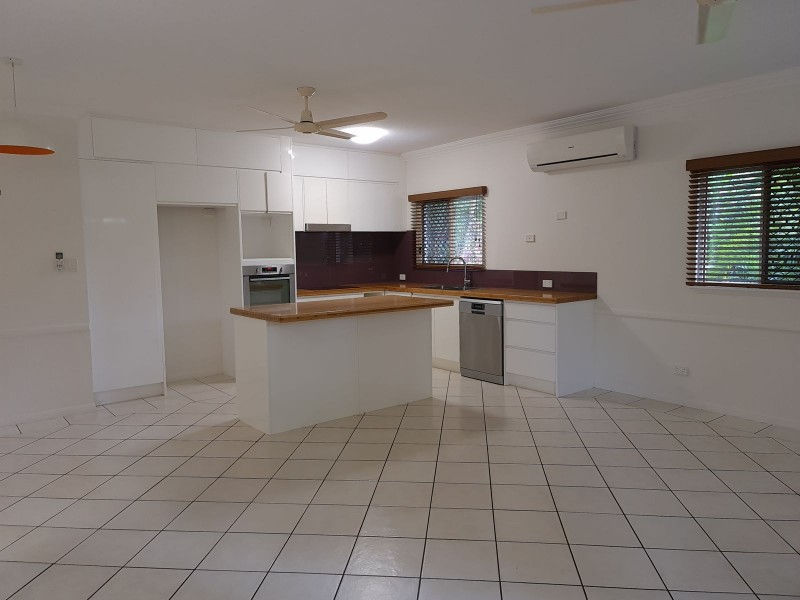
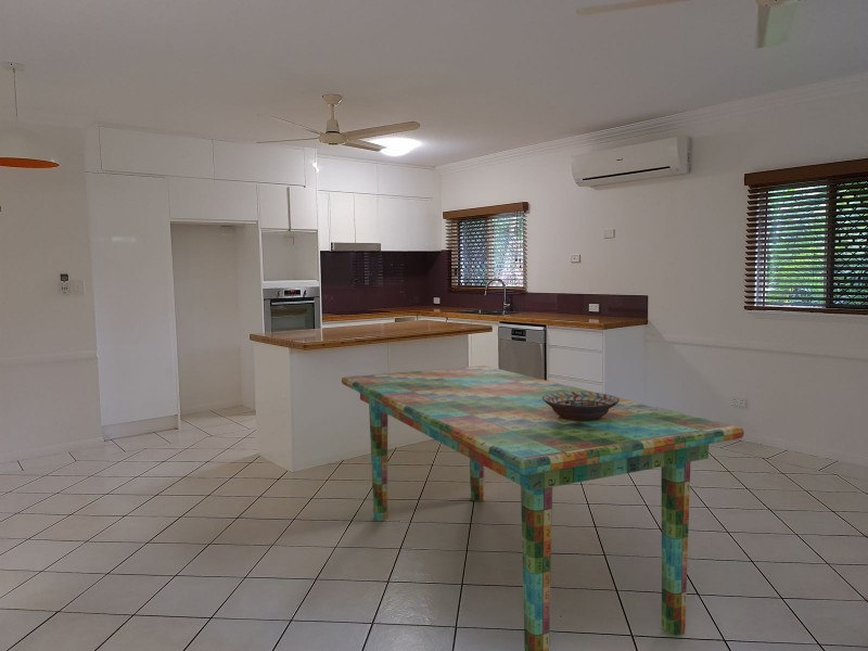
+ decorative bowl (579, 407)
+ dining table (500, 474)
